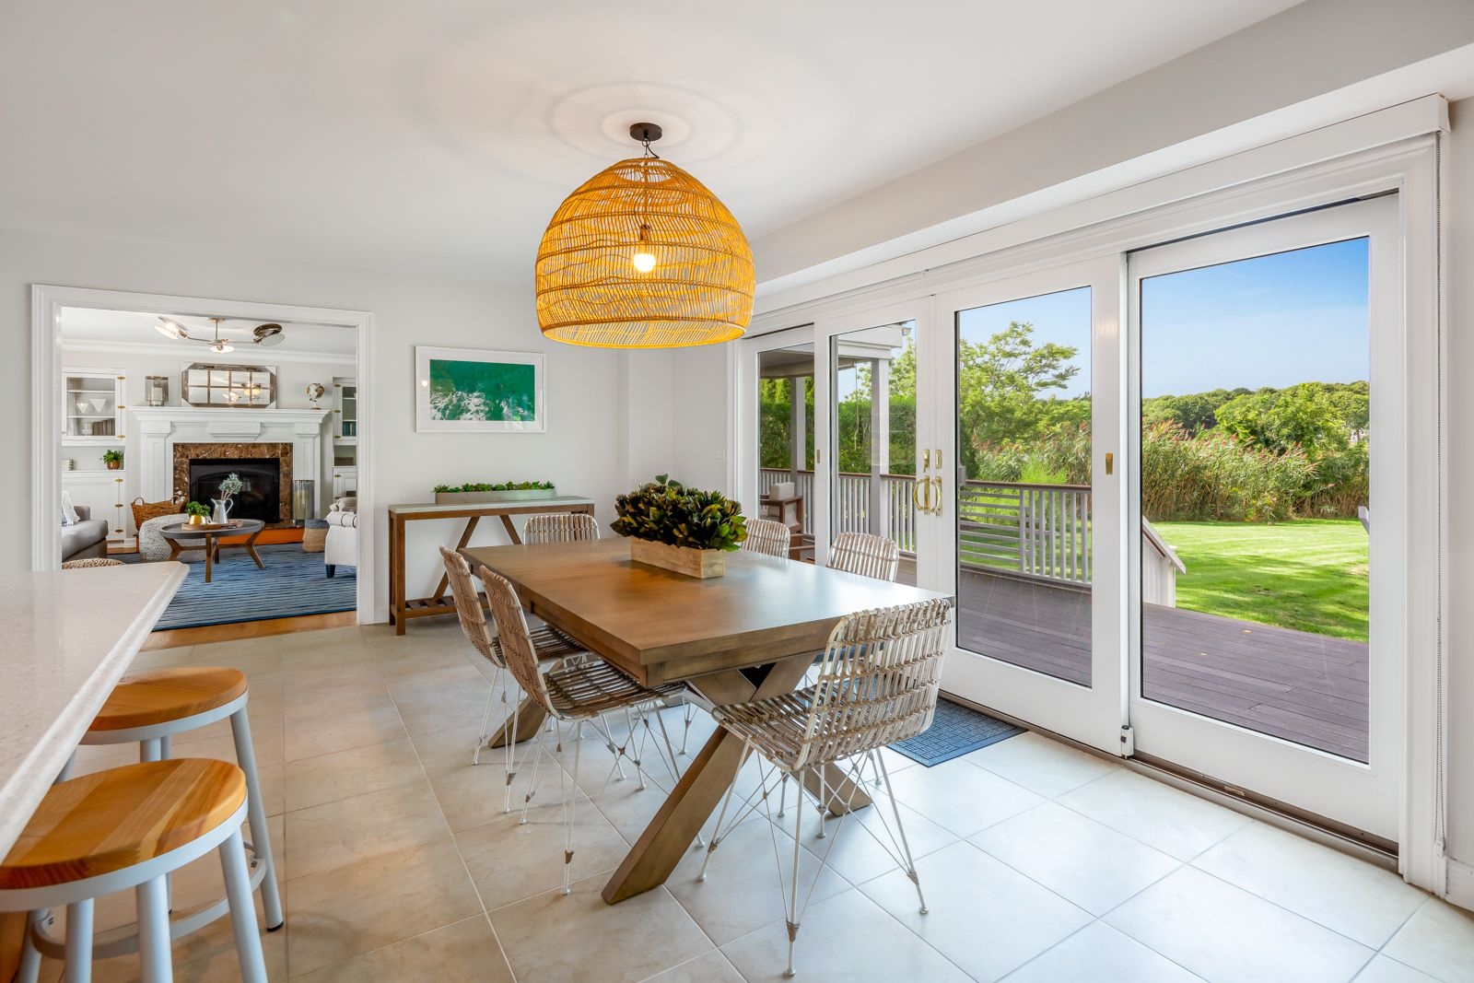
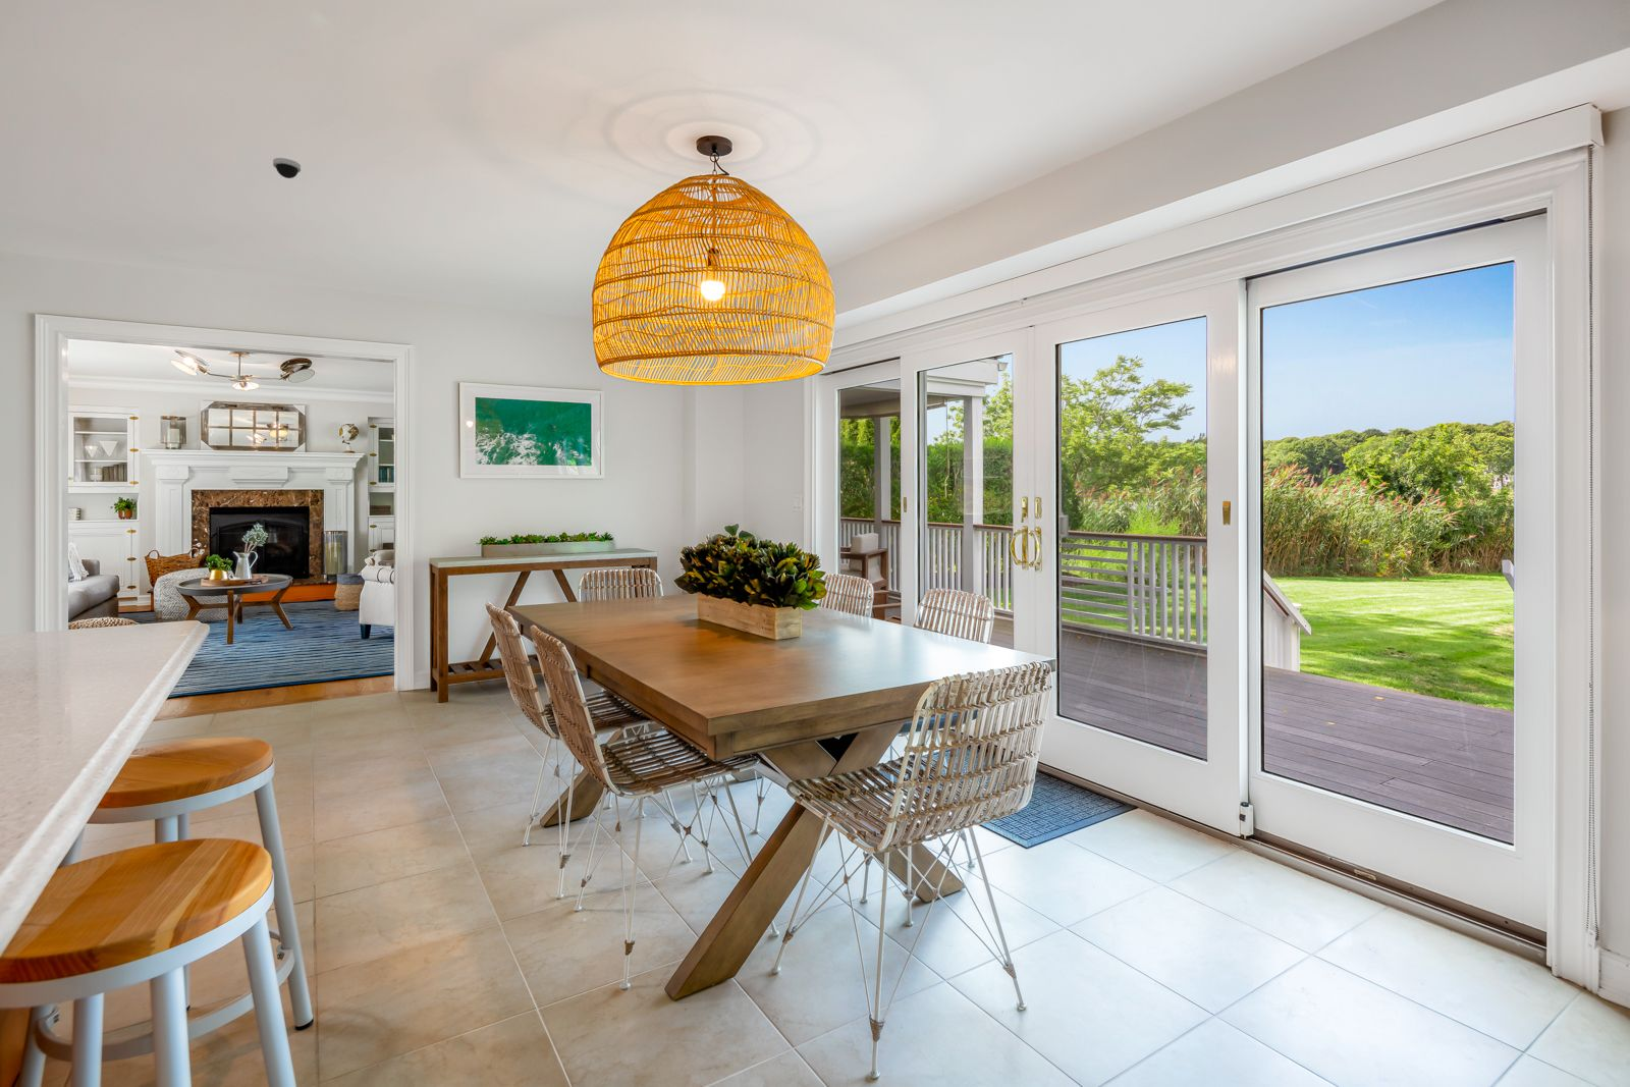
+ dome security camera (286, 170)
